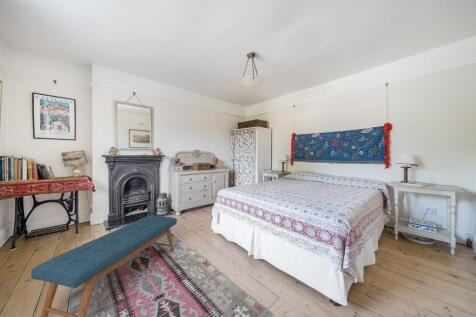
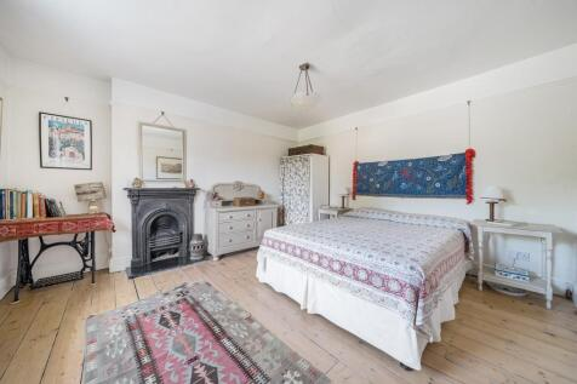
- bench (125, 254)
